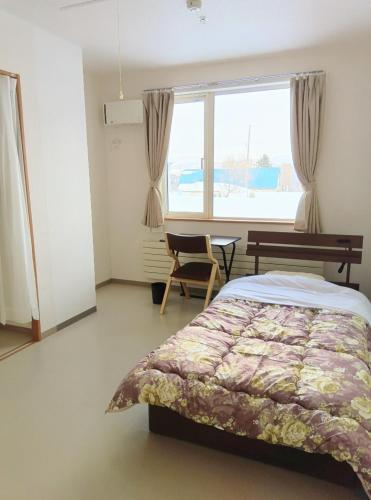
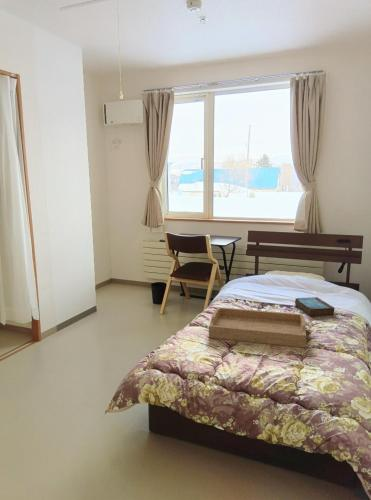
+ book (313, 306)
+ serving tray (257, 323)
